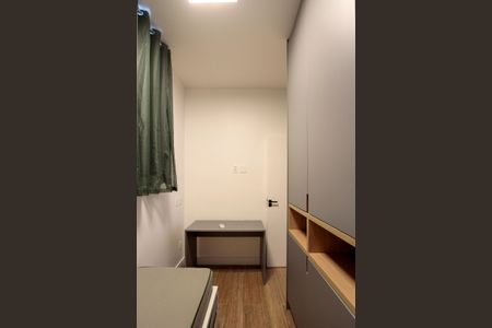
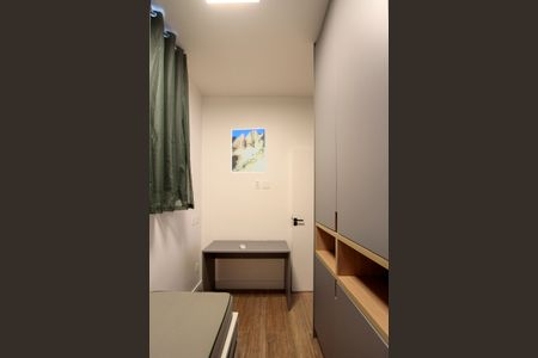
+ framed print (247, 150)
